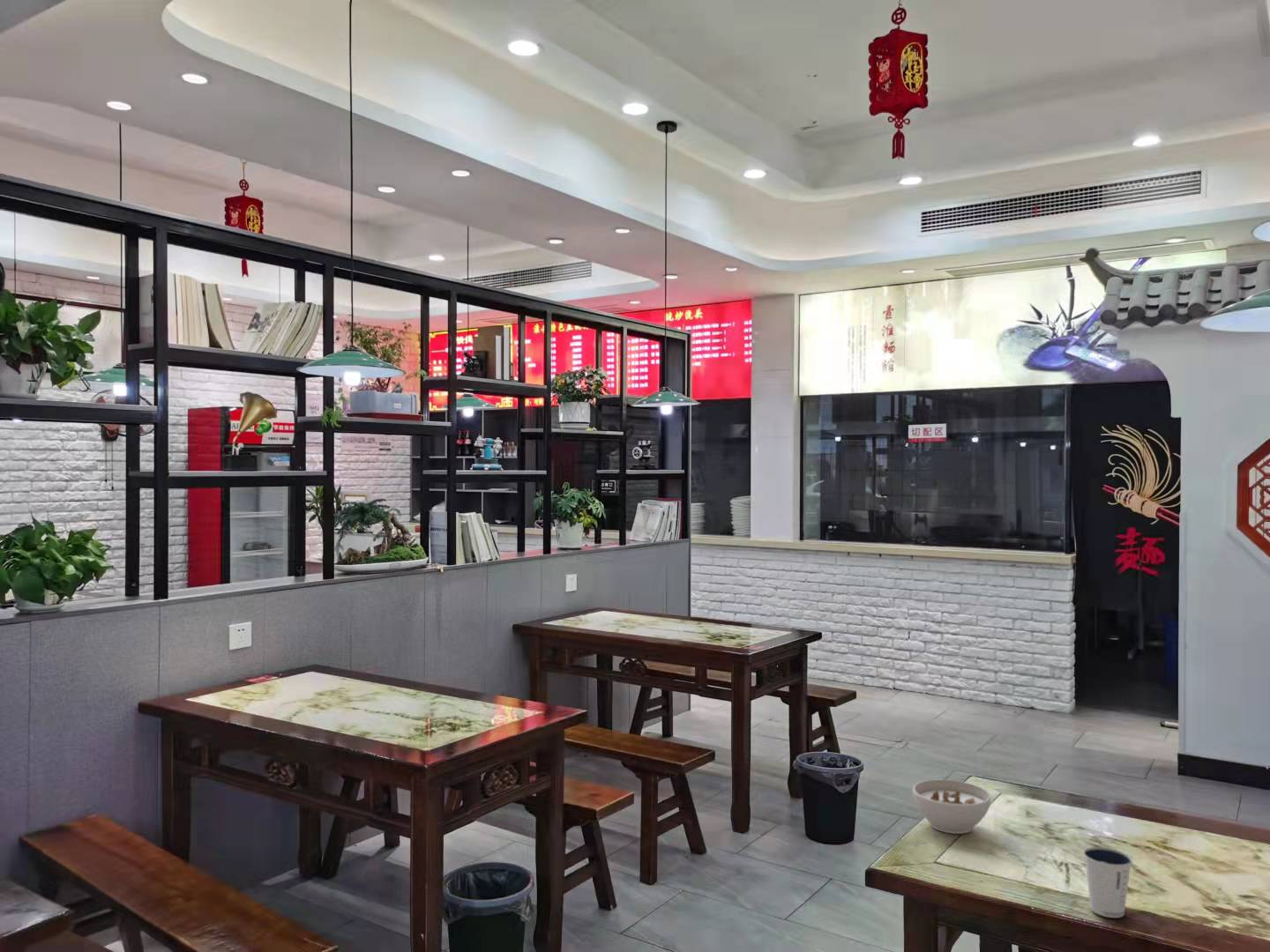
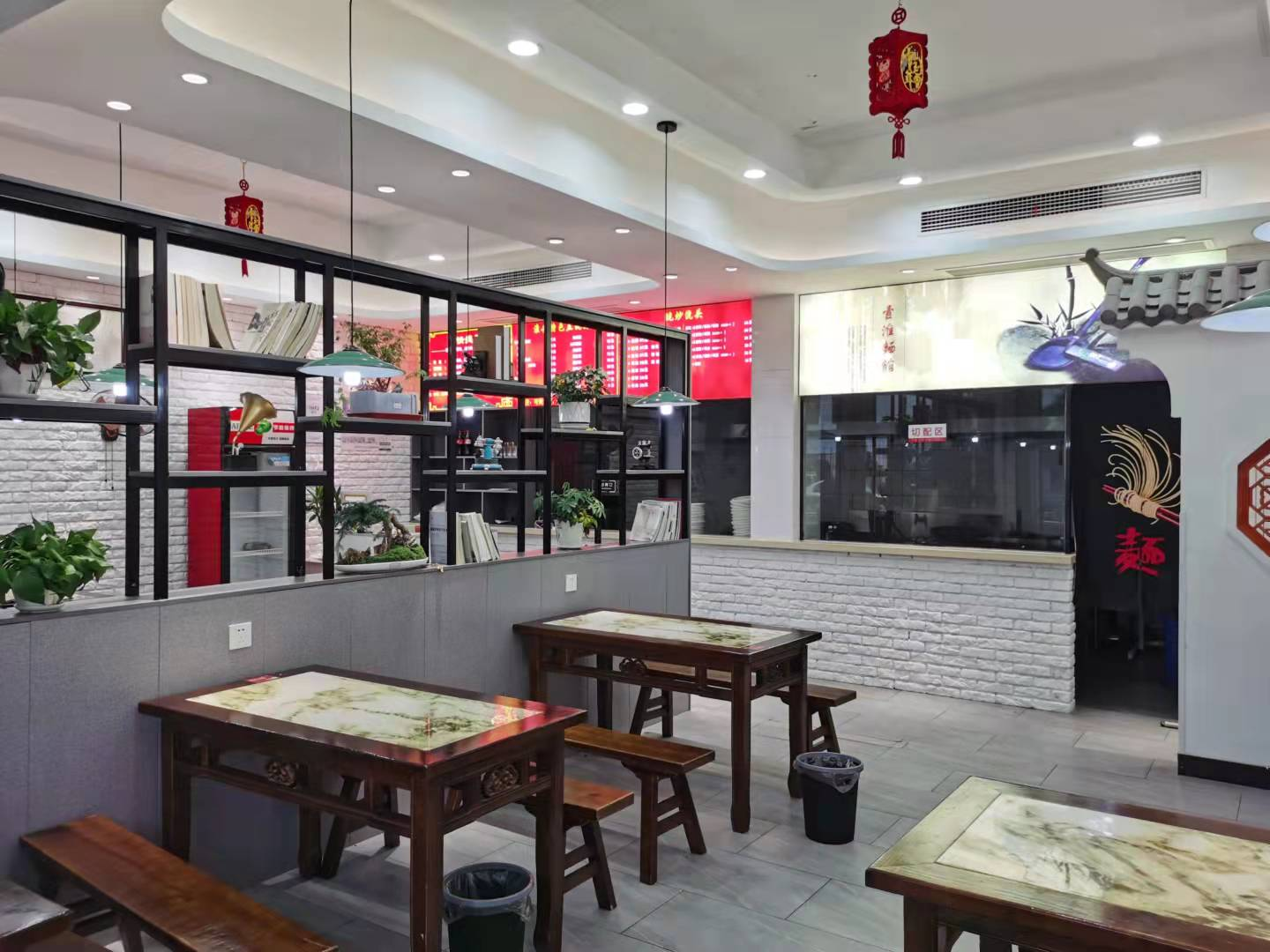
- soup bowl (951, 808)
- dixie cup (1107, 883)
